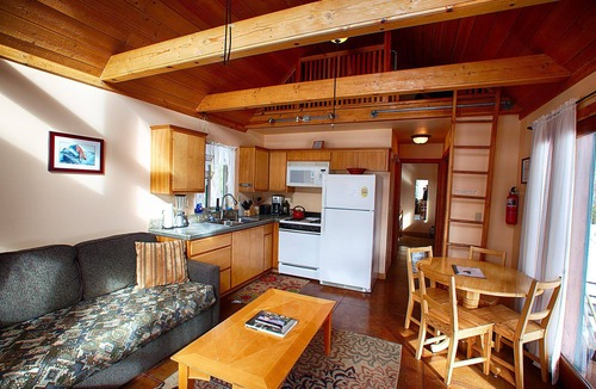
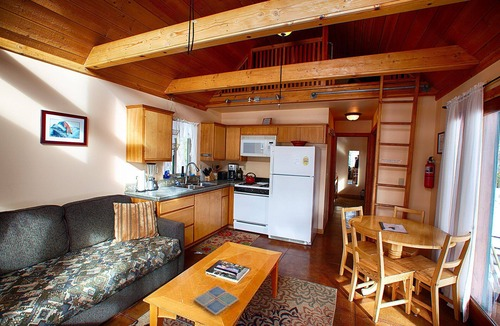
+ drink coaster (216, 299)
